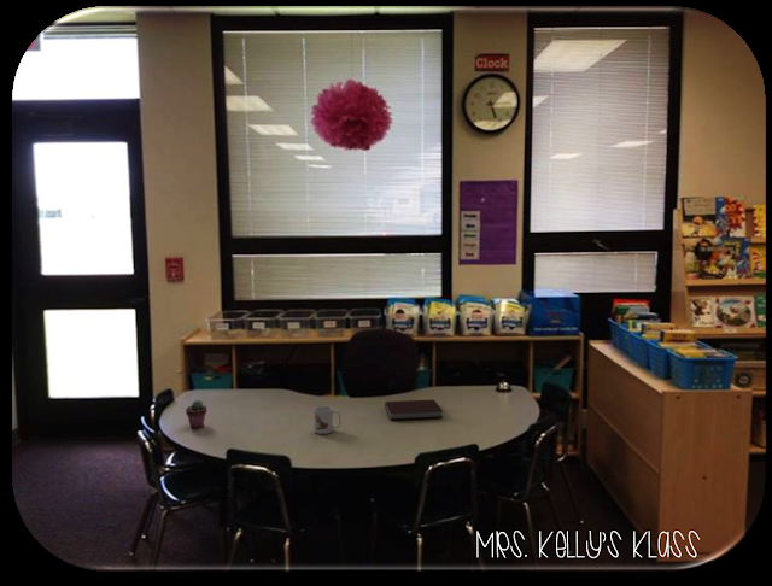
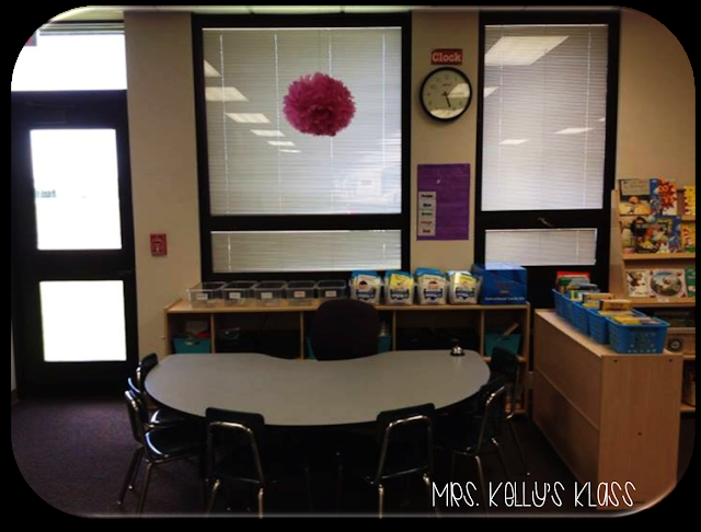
- potted succulent (197, 412)
- notebook (413, 409)
- mug (327, 420)
